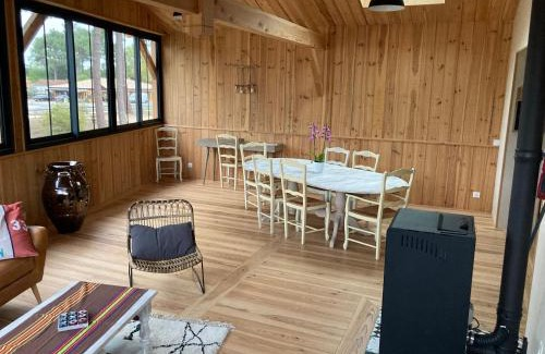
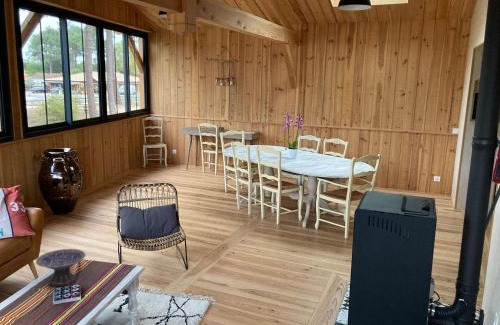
+ decorative bowl (61, 268)
